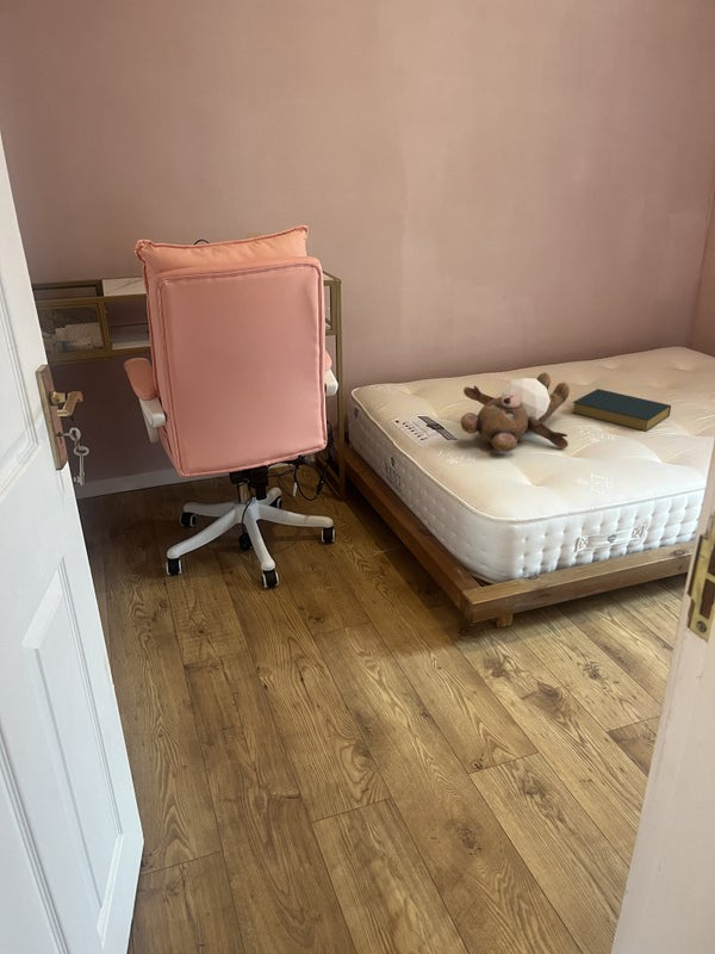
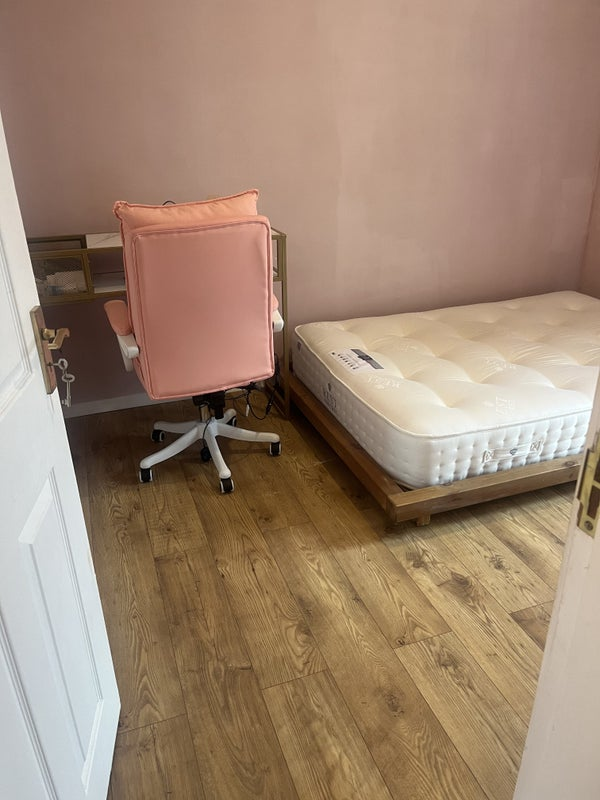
- hardback book (620, 409)
- teddy bear (518, 407)
